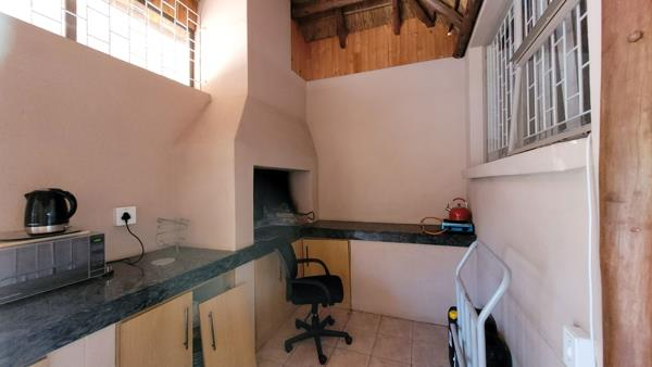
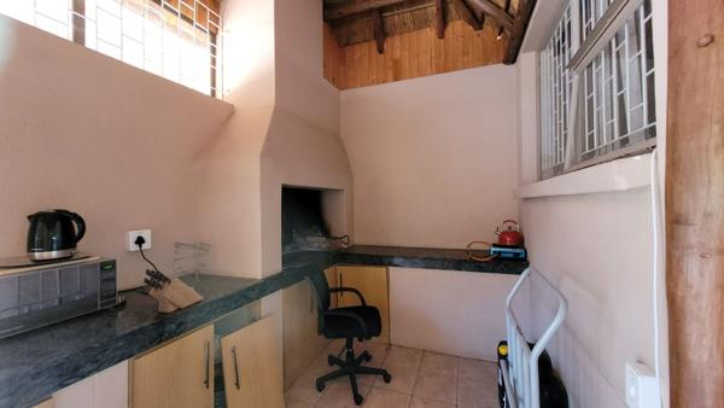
+ knife block (174, 286)
